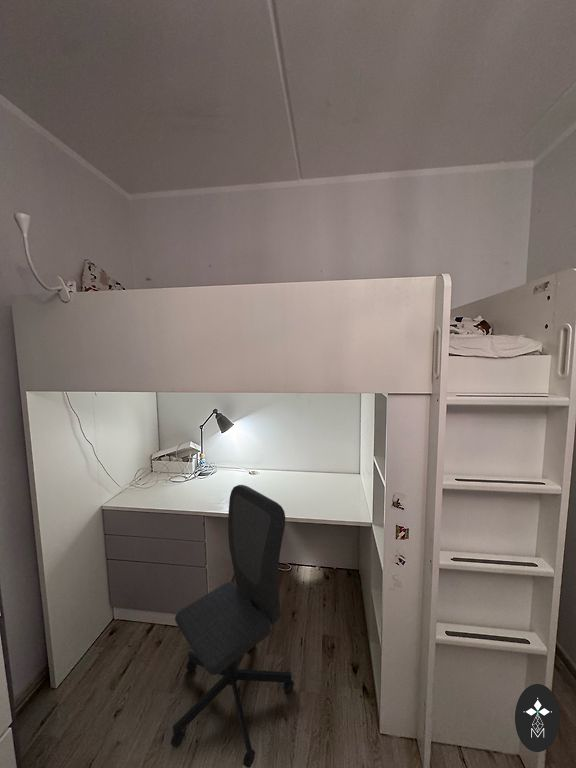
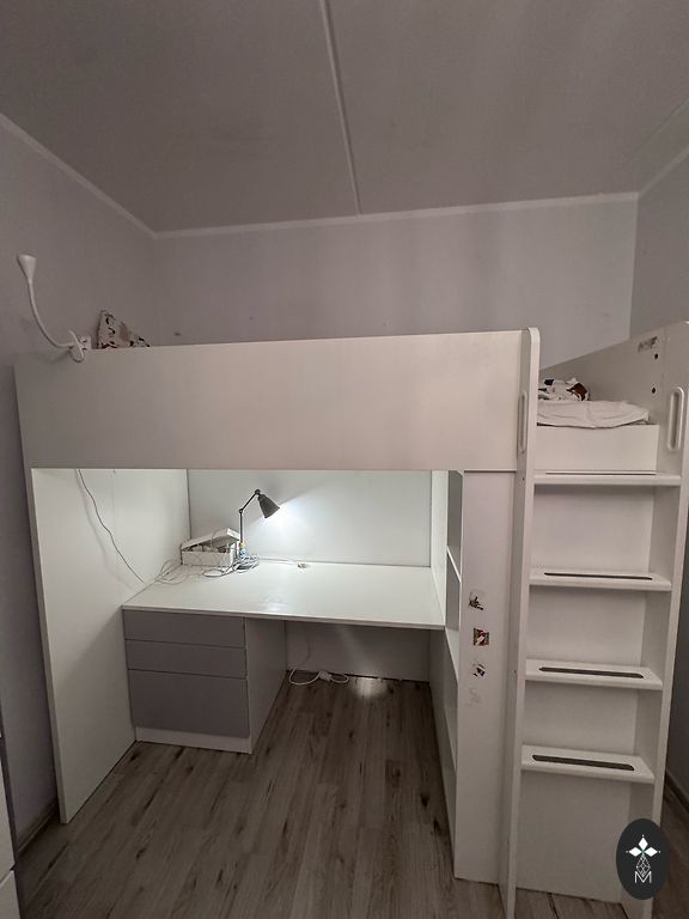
- office chair (232, 602)
